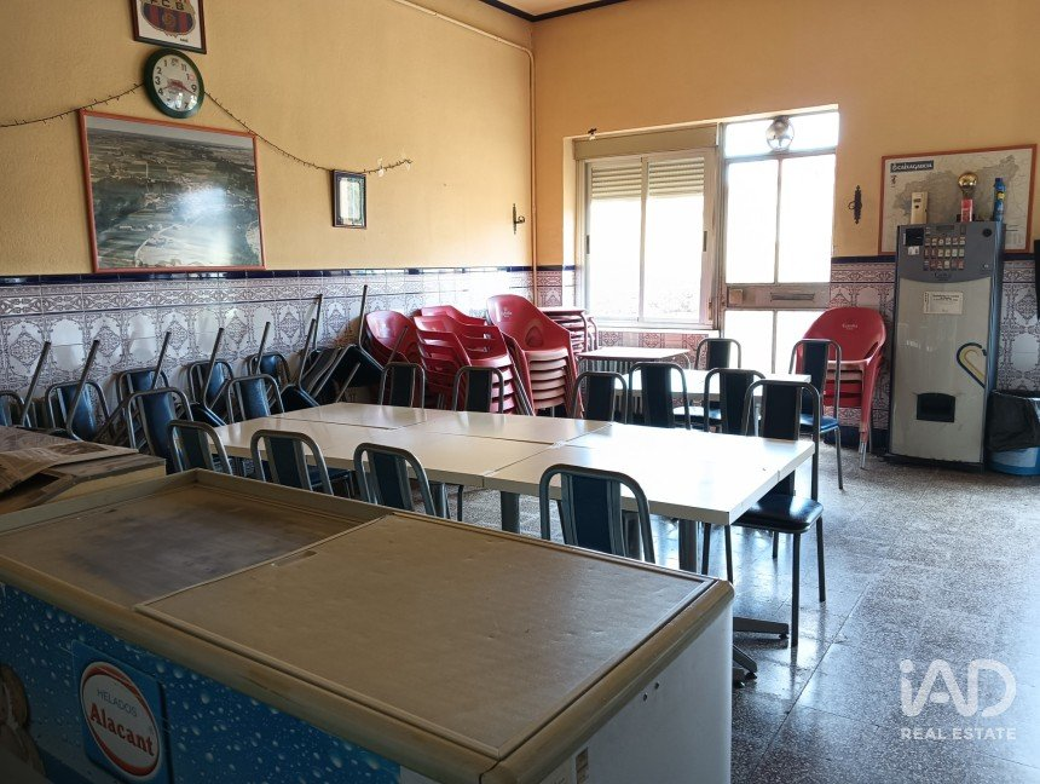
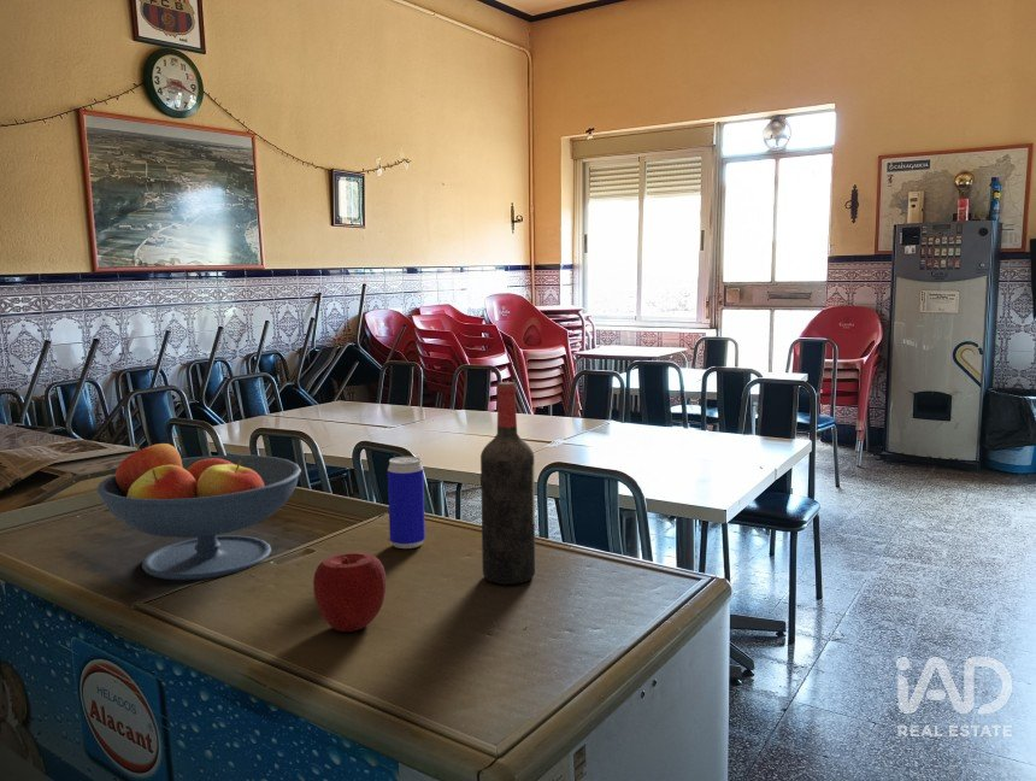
+ apple (351, 589)
+ wine bottle (507, 481)
+ fruit bowl (205, 501)
+ beverage can (406, 501)
